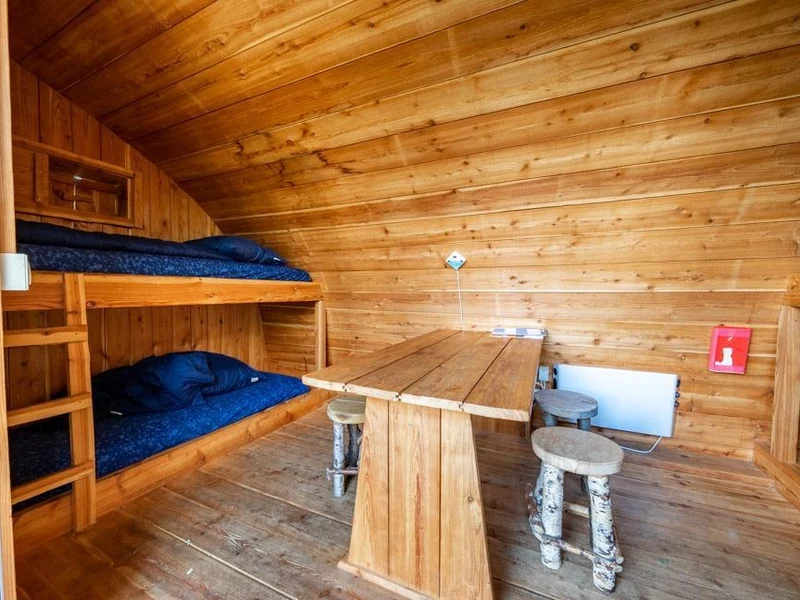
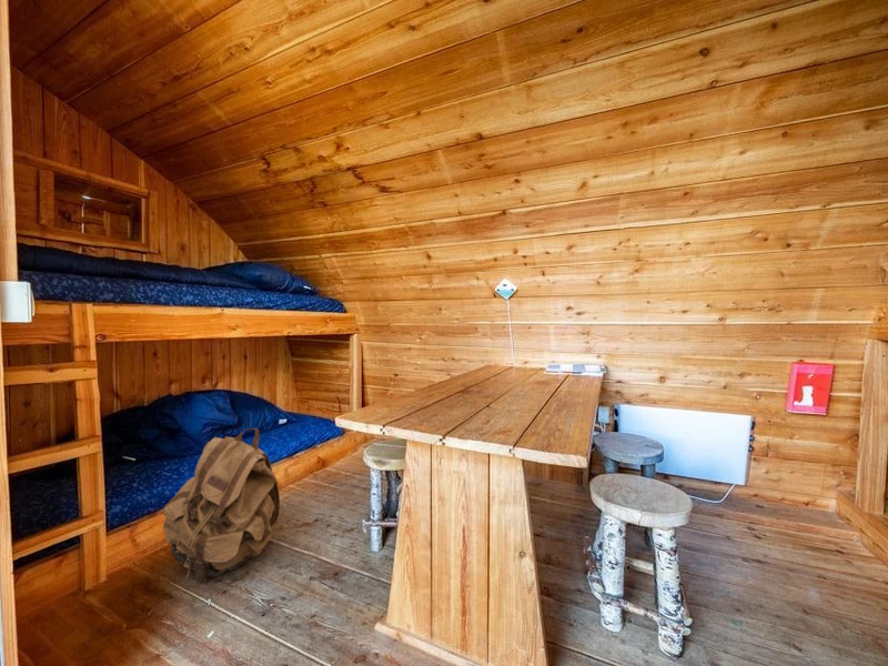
+ backpack (224, 492)
